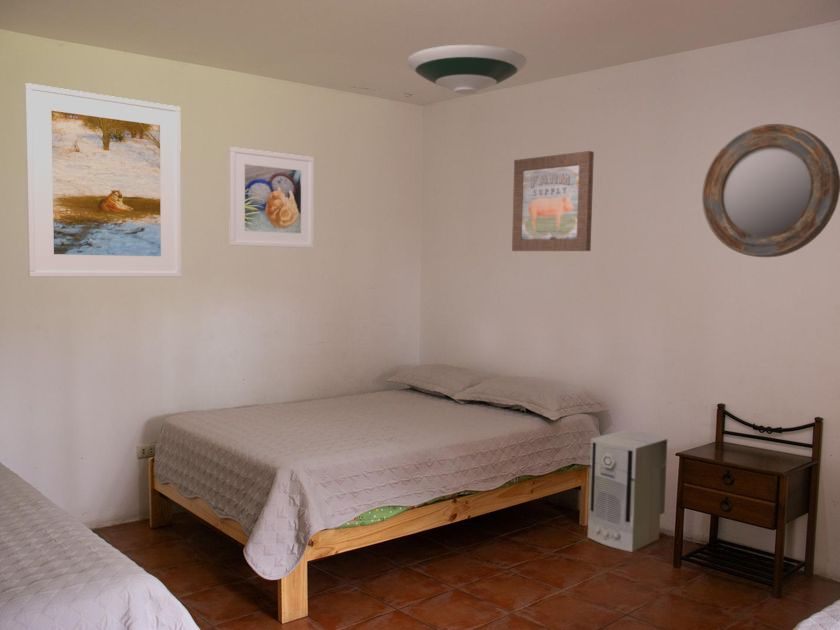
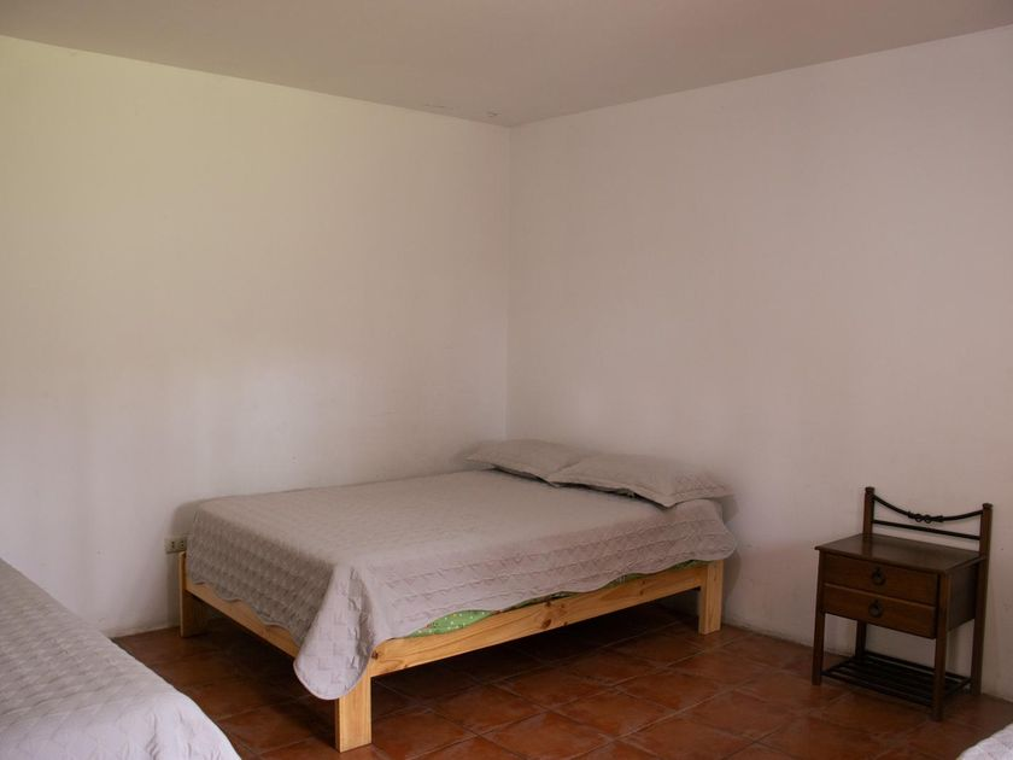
- air purifier (627, 488)
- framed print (273, 199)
- wall art (550, 203)
- home mirror (766, 191)
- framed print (108, 187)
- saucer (466, 77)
